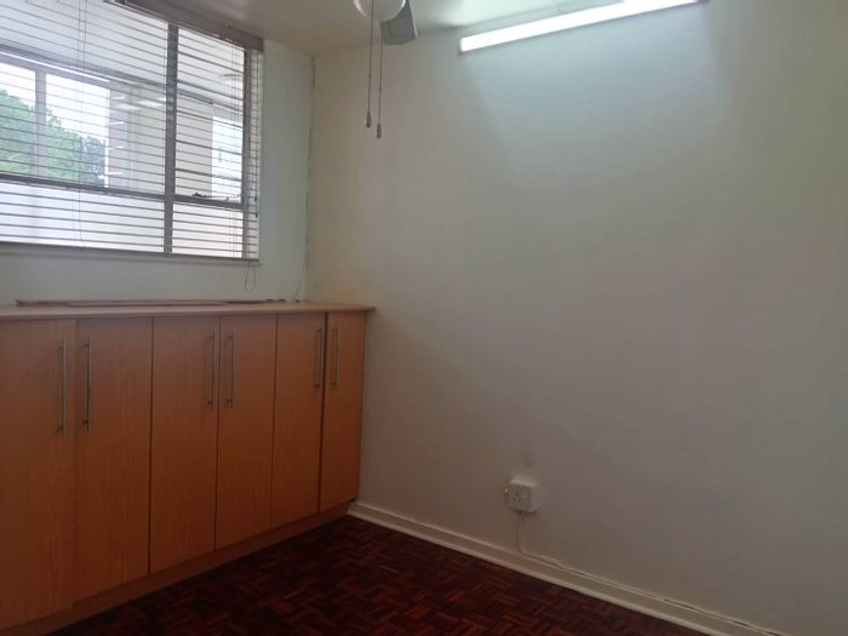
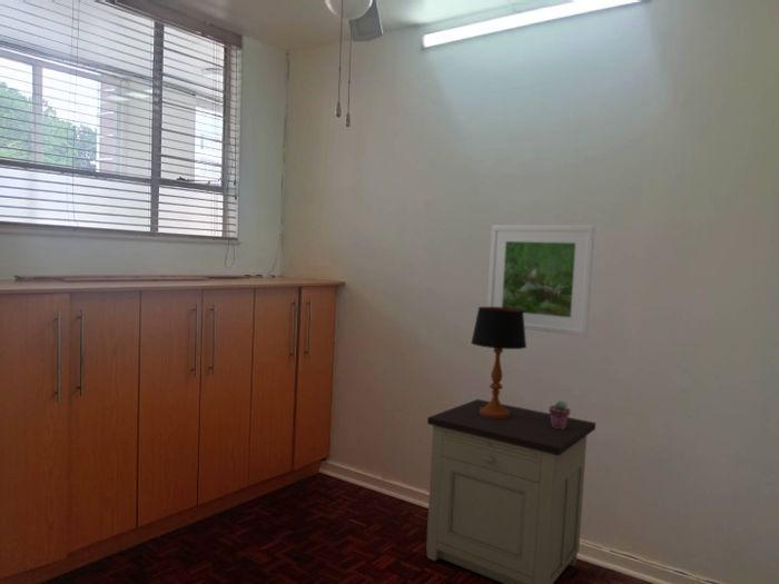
+ nightstand (507, 489)
+ potted succulent (559, 413)
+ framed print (538, 278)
+ table lamp (497, 362)
